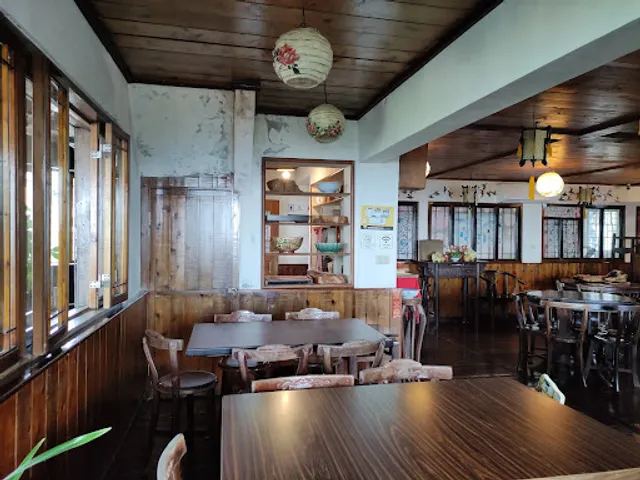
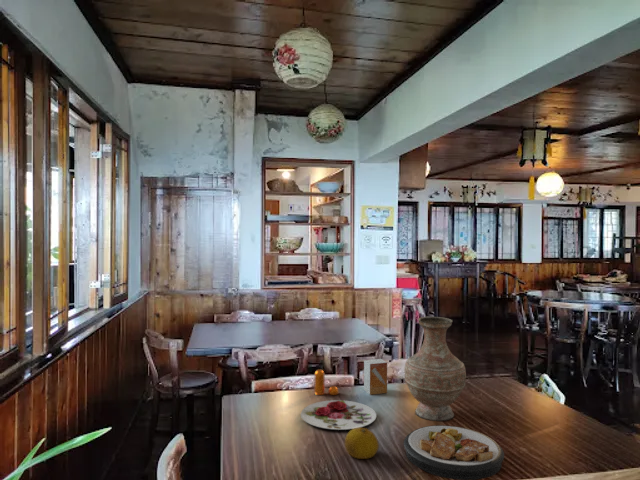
+ plate (338, 413)
+ plate (452, 445)
+ fruit (361, 442)
+ small box (375, 376)
+ vase (434, 366)
+ pepper shaker (324, 381)
